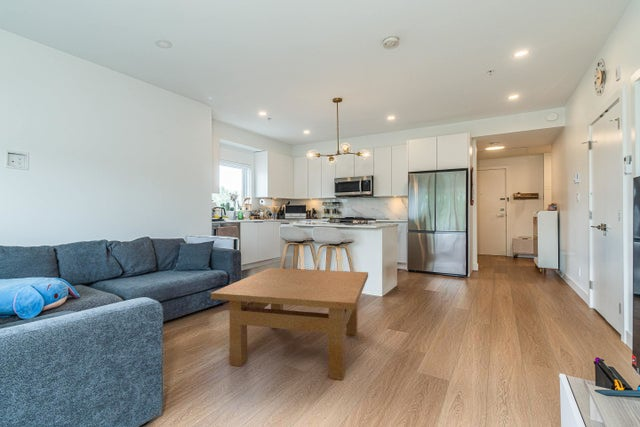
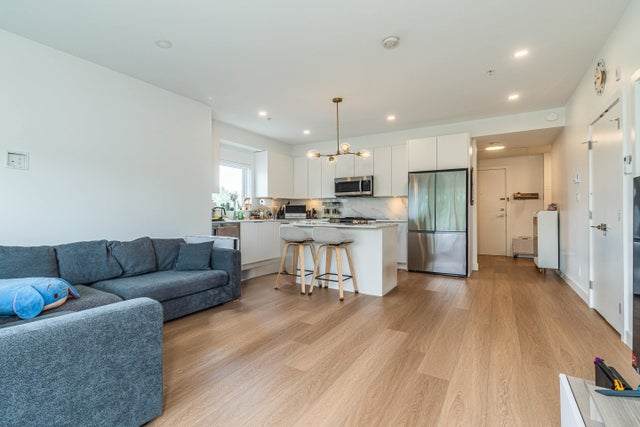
- table (301, 313)
